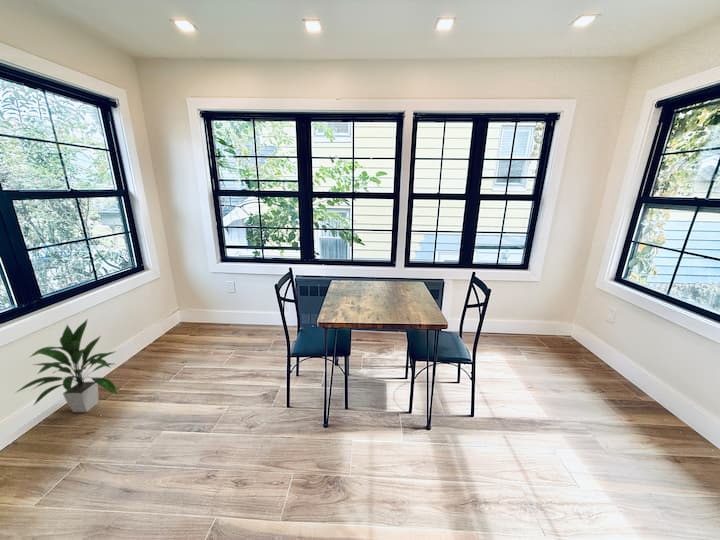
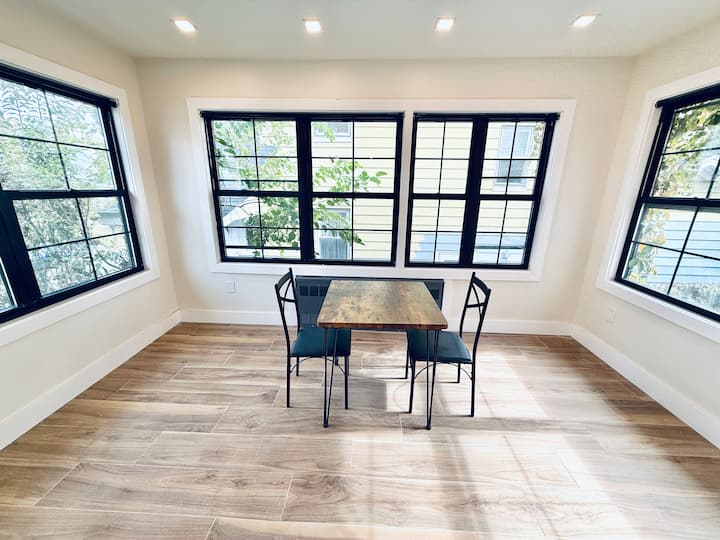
- indoor plant (76, 370)
